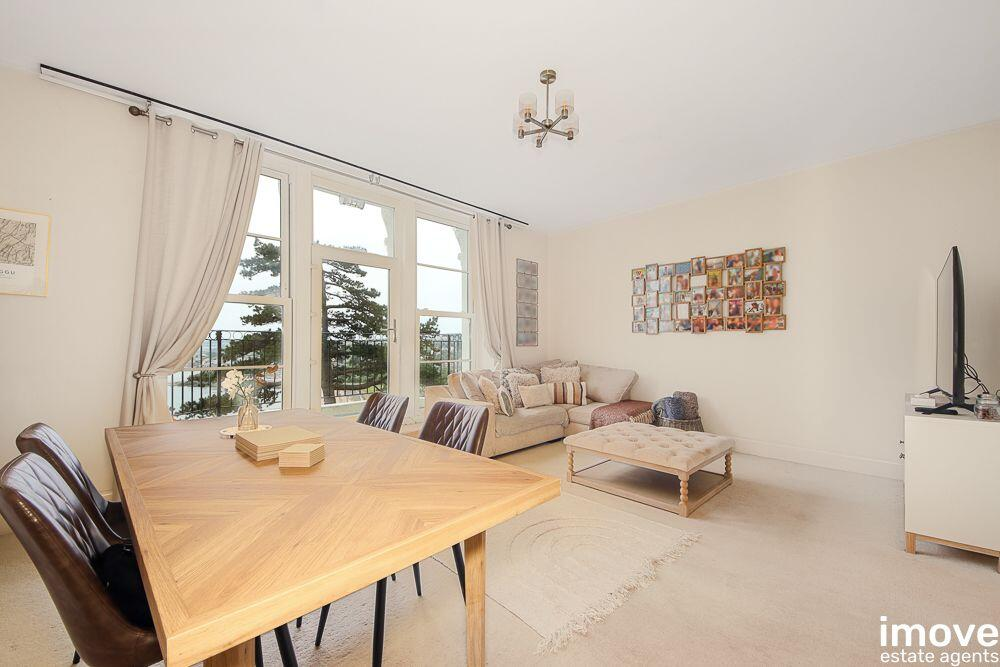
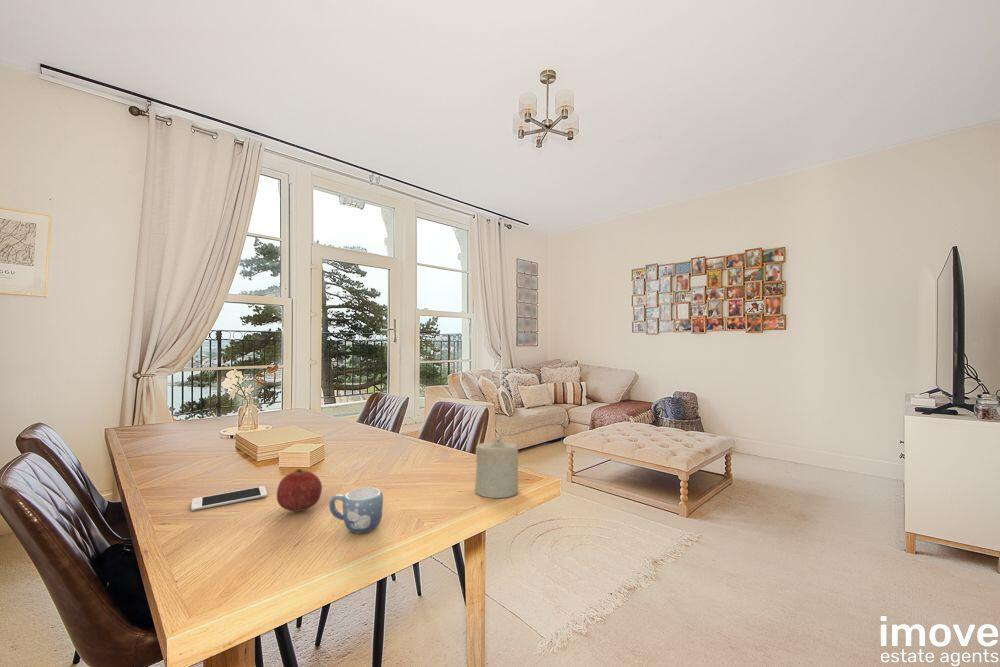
+ candle (496, 464)
+ mug (355, 510)
+ fruit (299, 489)
+ cell phone (230, 497)
